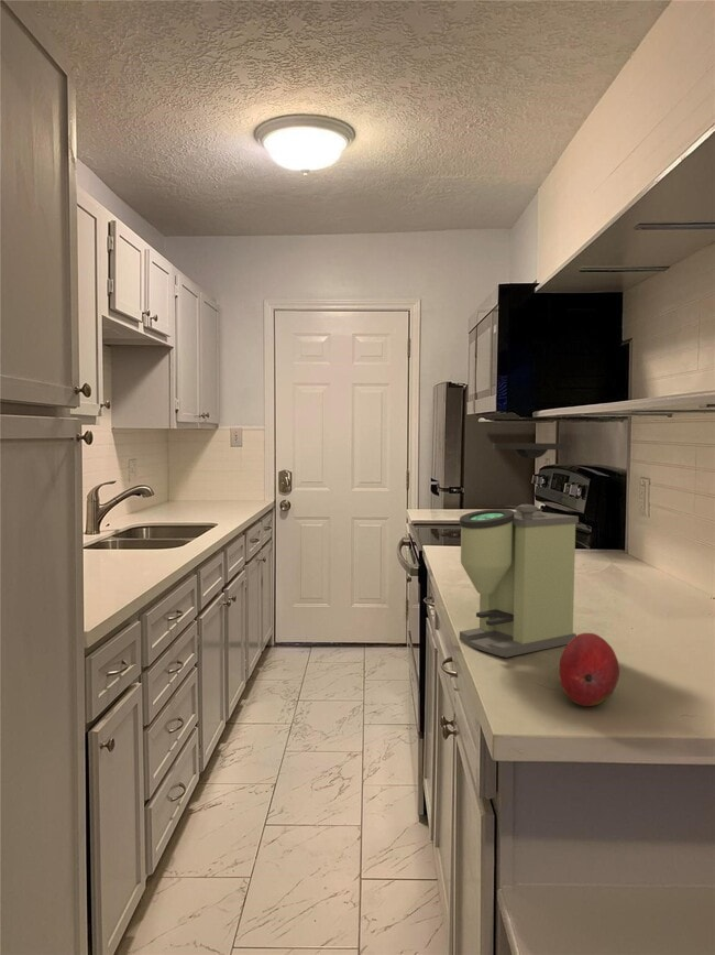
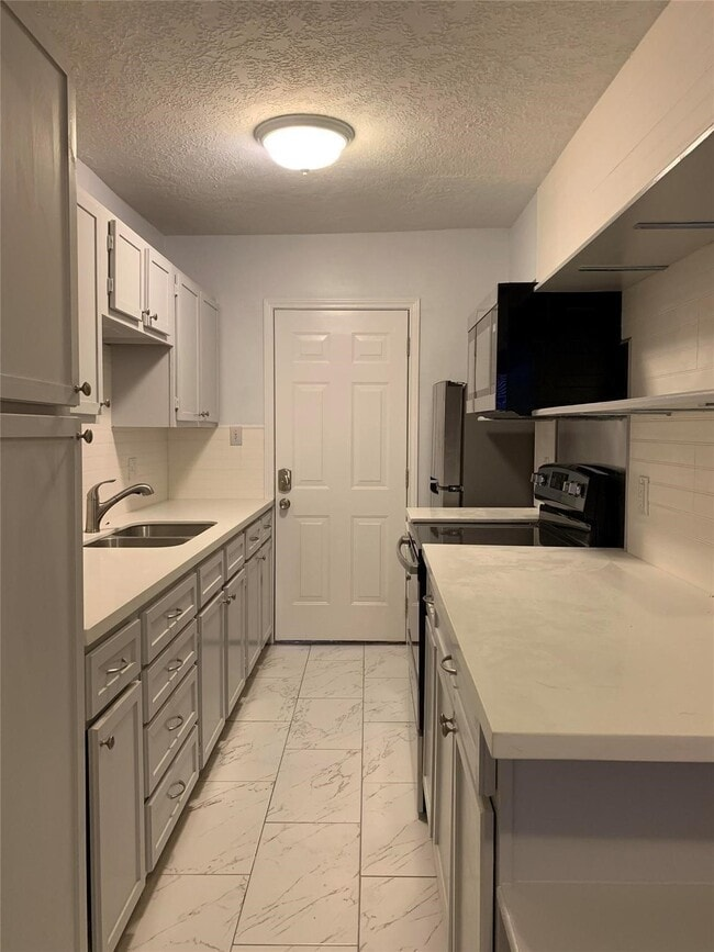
- fruit (588, 668)
- coffee grinder (519, 542)
